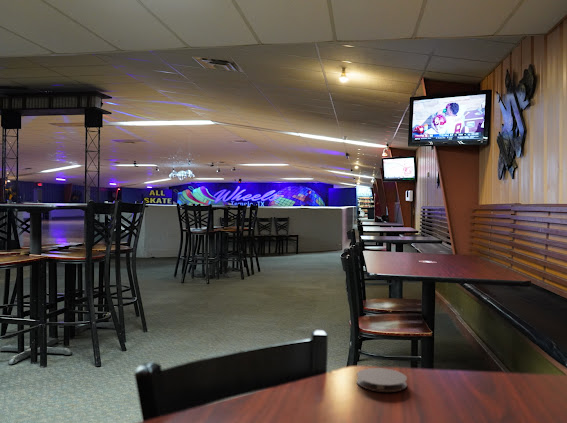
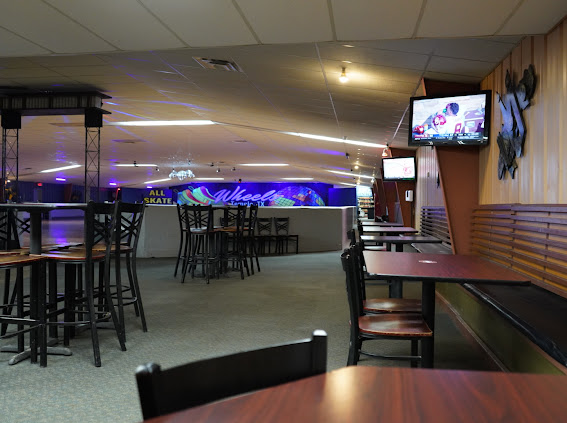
- coaster (381, 379)
